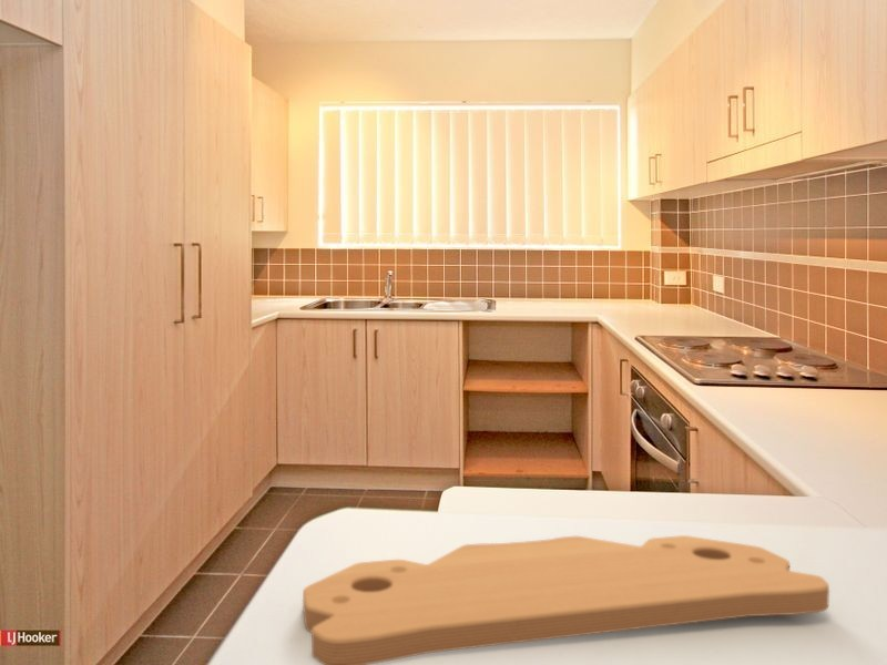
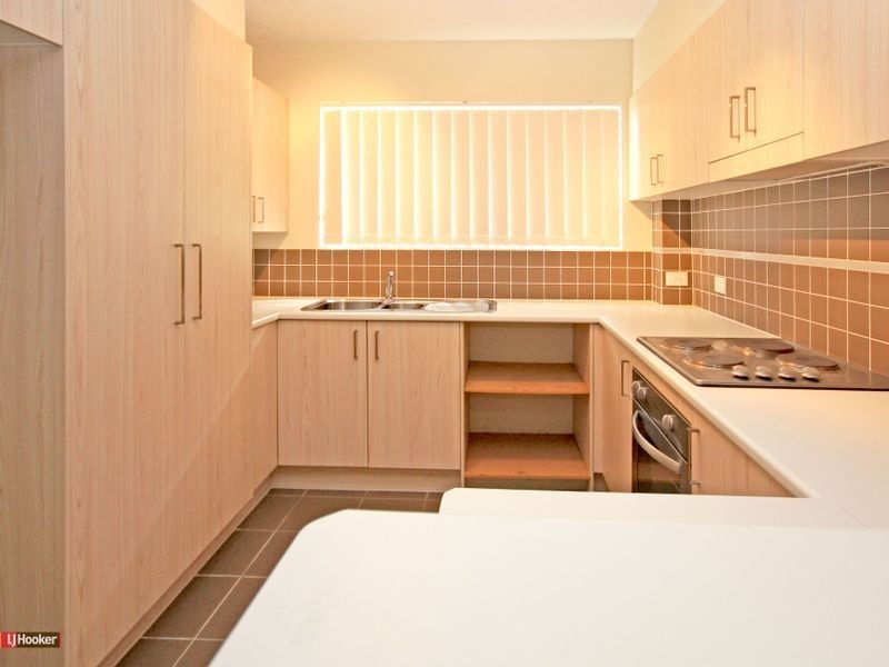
- cutting board (555, 582)
